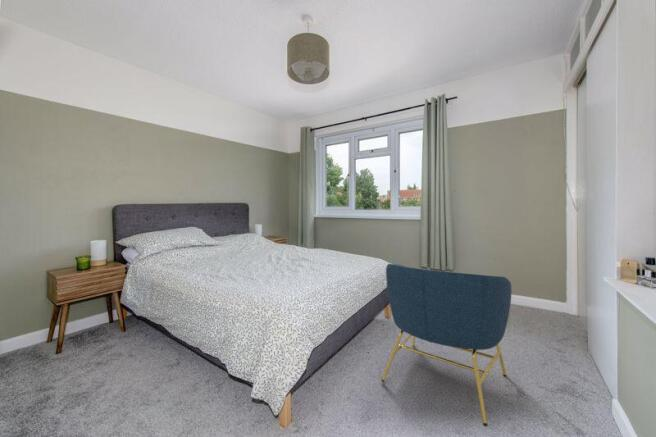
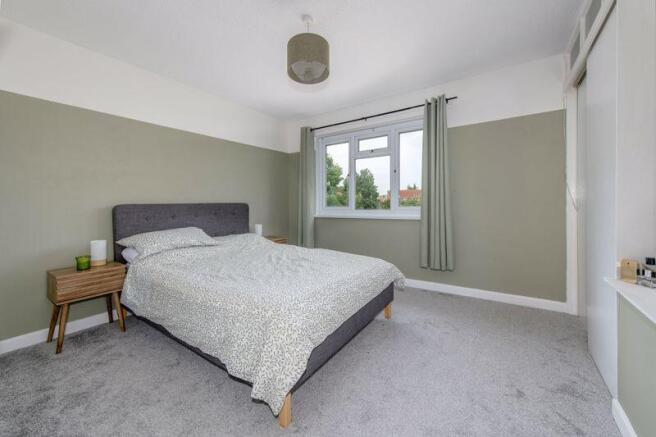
- armchair (441, 321)
